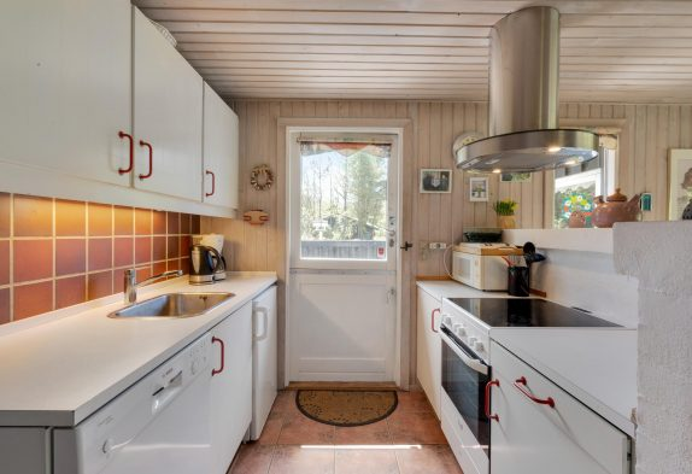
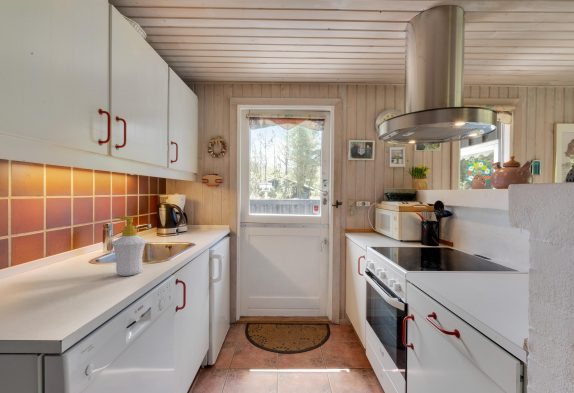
+ soap bottle (129, 244)
